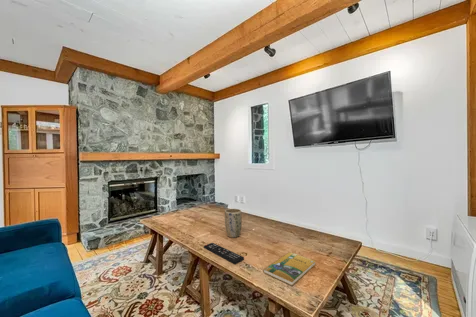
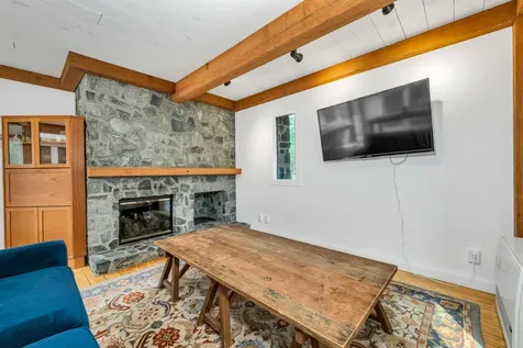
- remote control (222, 251)
- plant pot (233, 222)
- booklet (290, 266)
